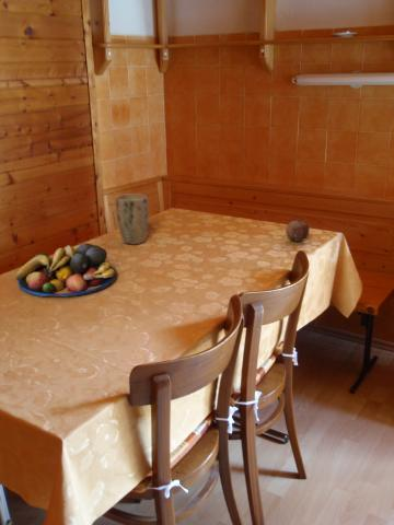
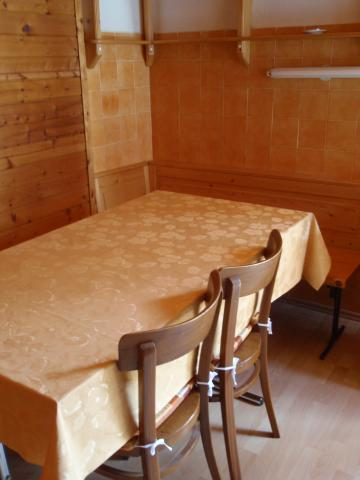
- plant pot (132, 219)
- fruit (297, 230)
- fruit bowl (66, 262)
